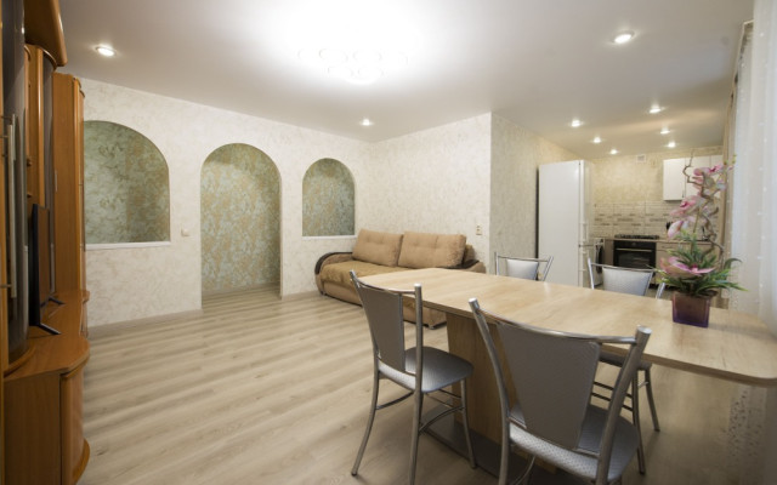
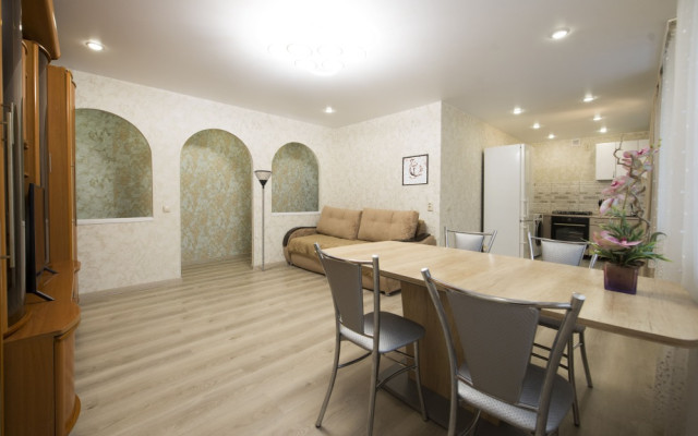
+ floor lamp (263, 220)
+ wall art (414, 170)
